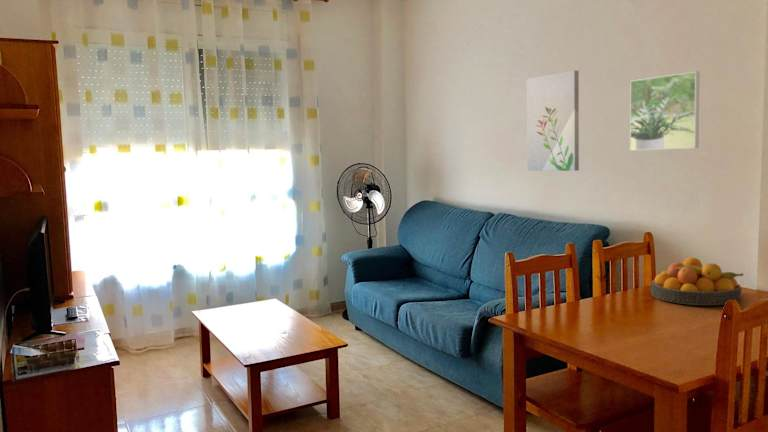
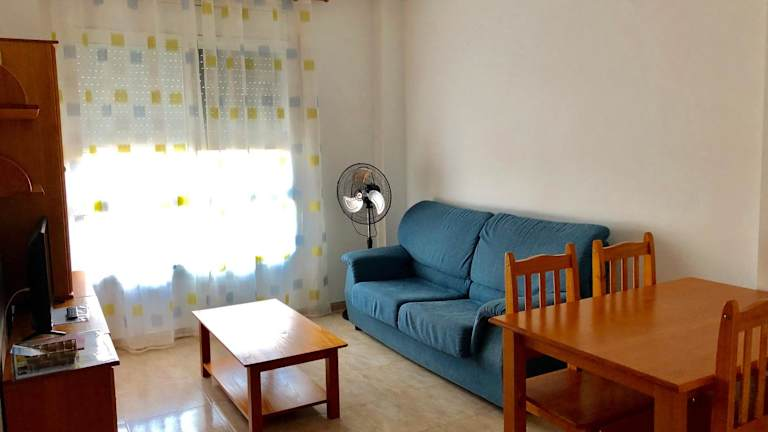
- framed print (662, 113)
- wall art (551, 123)
- fruit bowl (694, 278)
